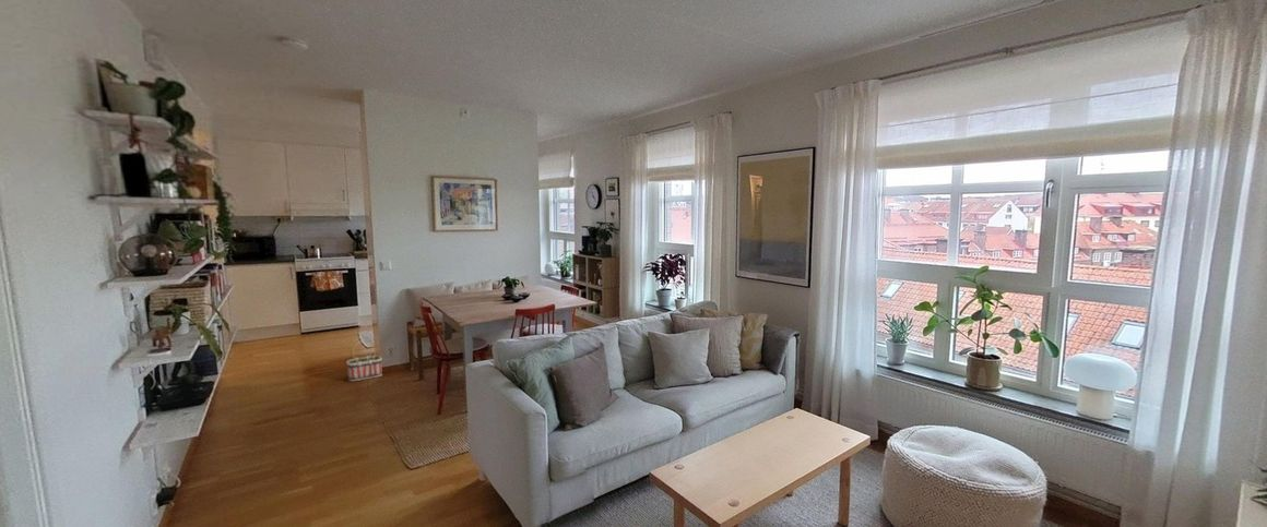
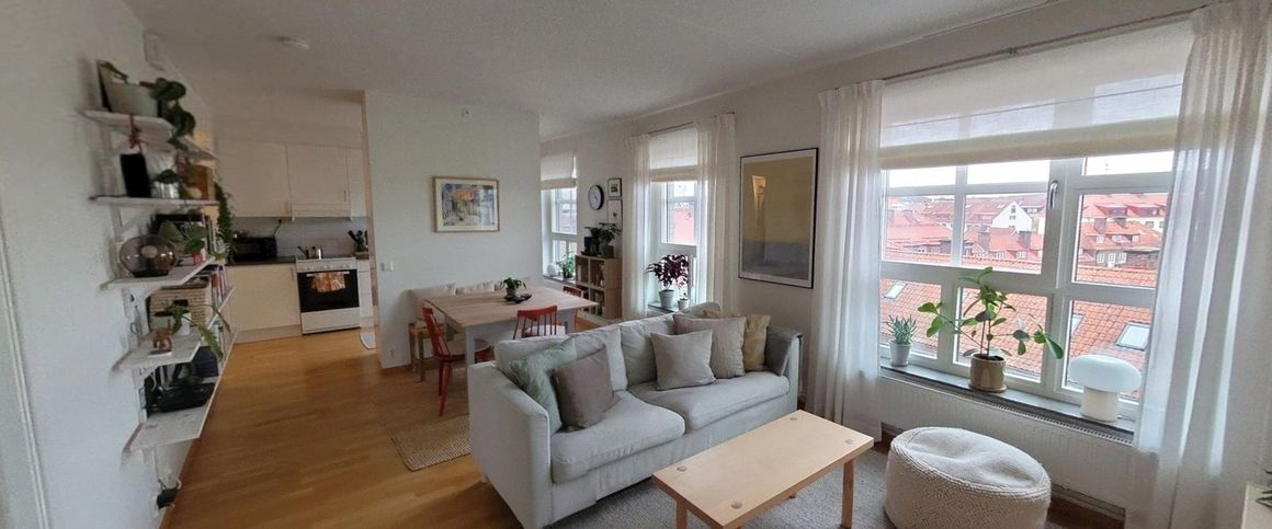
- basket (364, 357)
